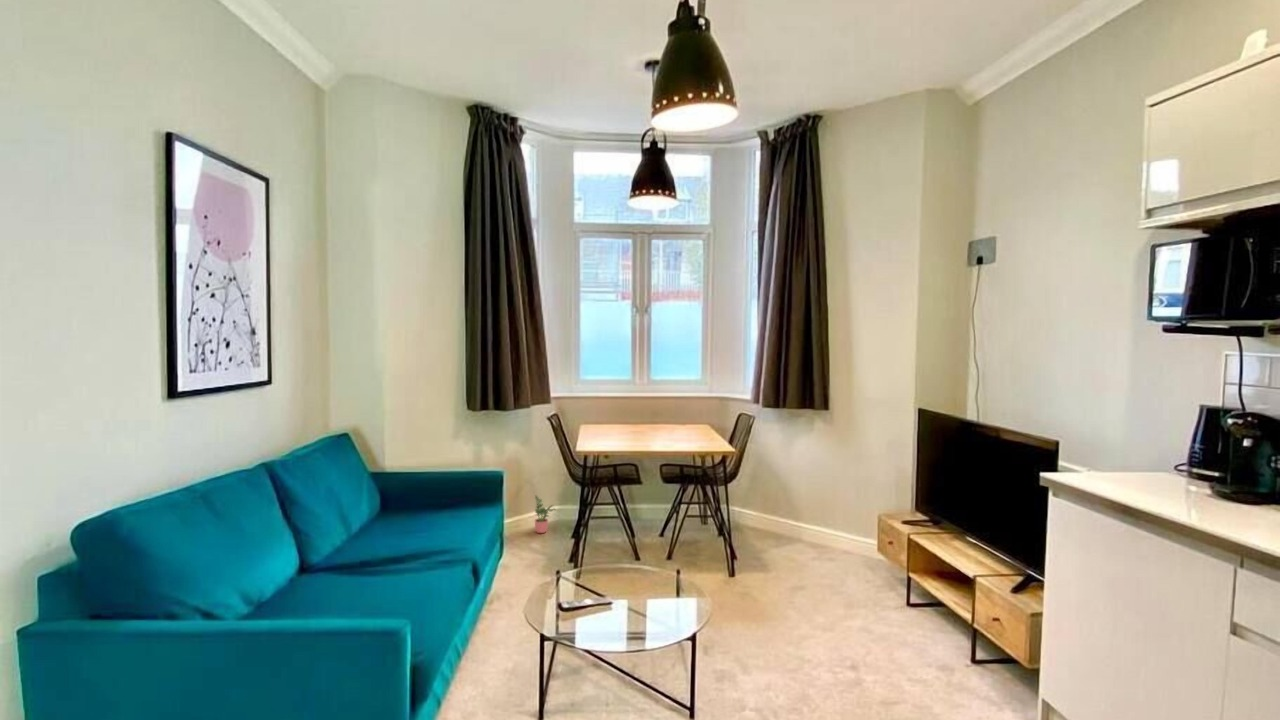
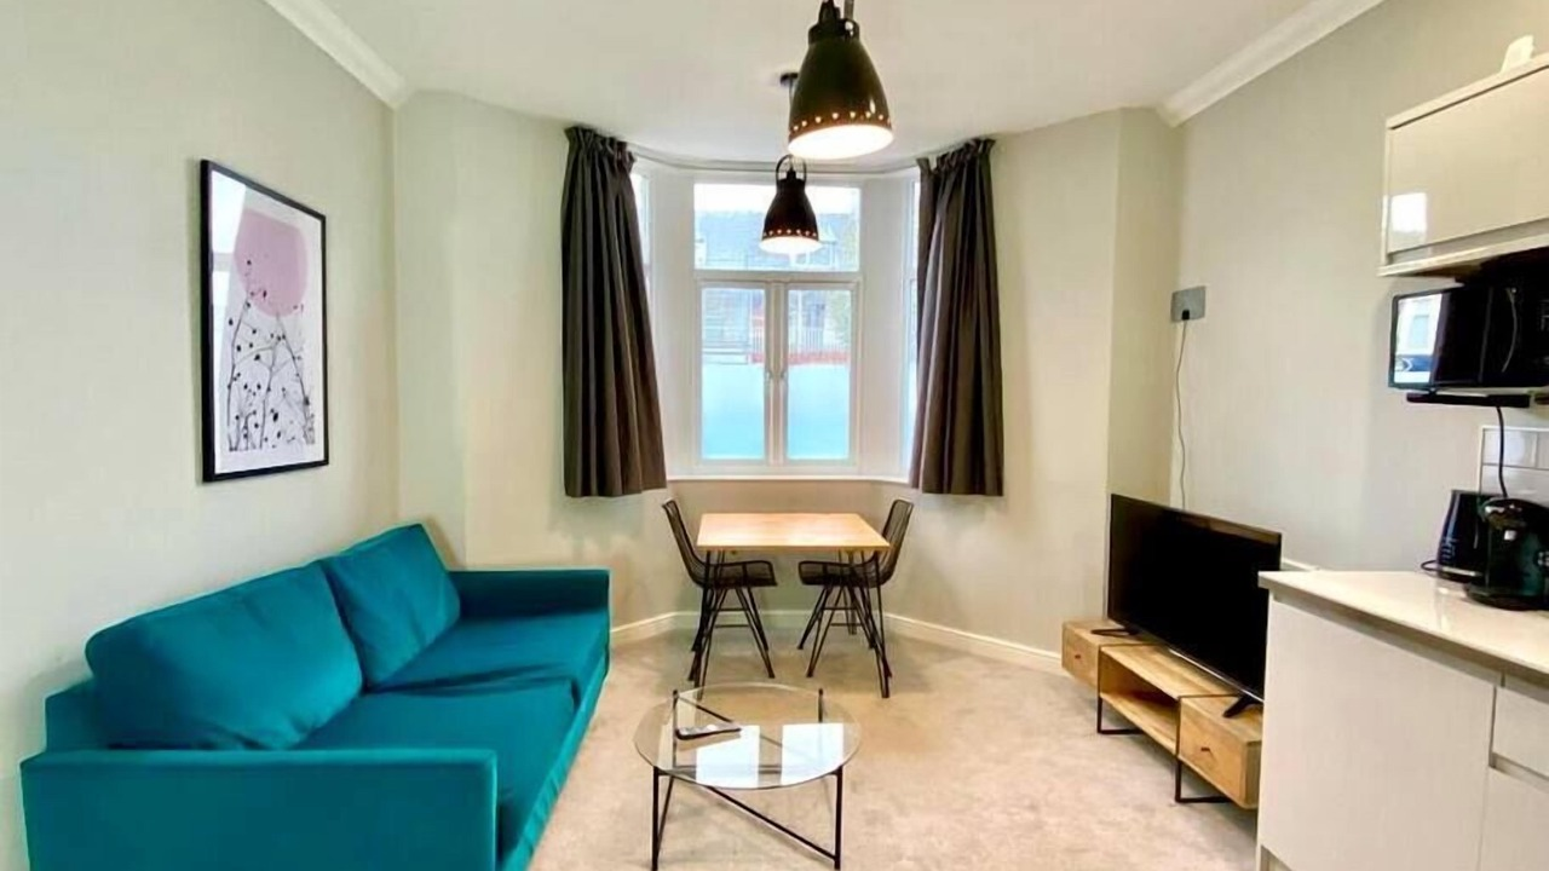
- potted plant (547, 513)
